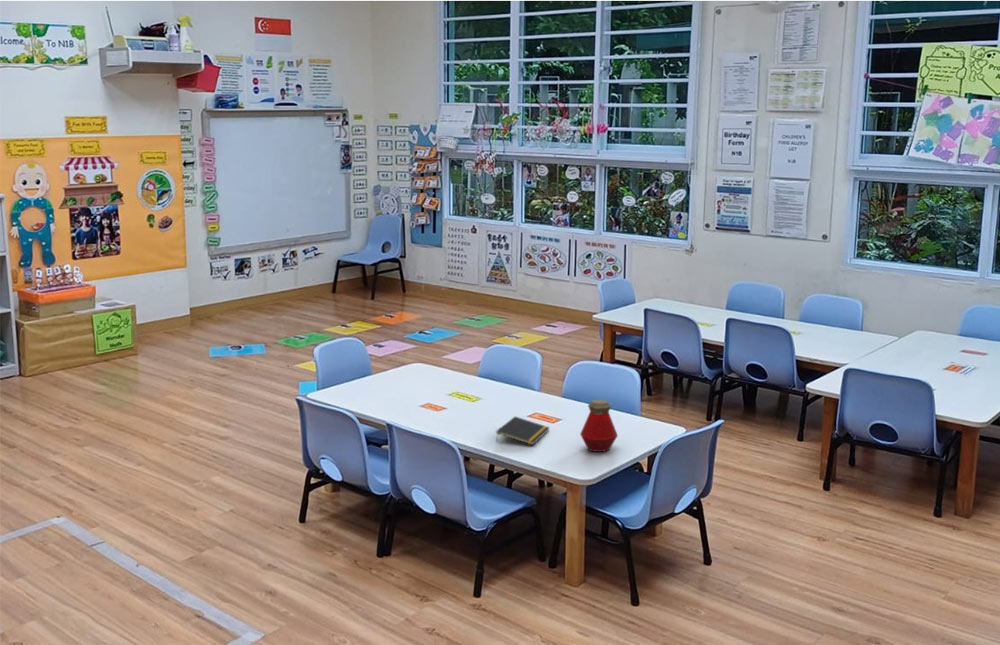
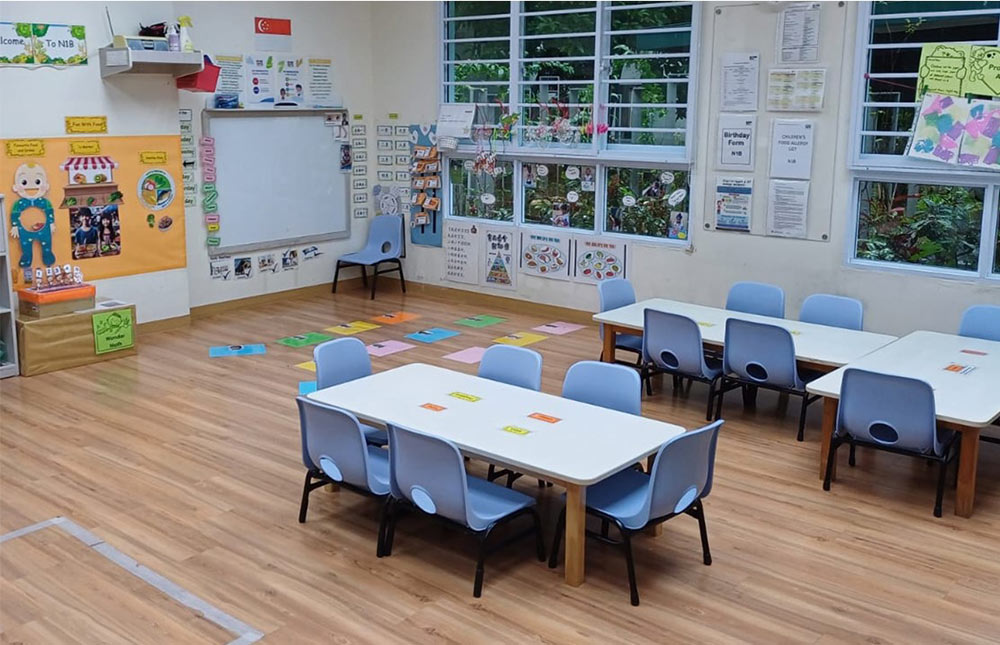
- notepad (523, 430)
- bottle (599, 425)
